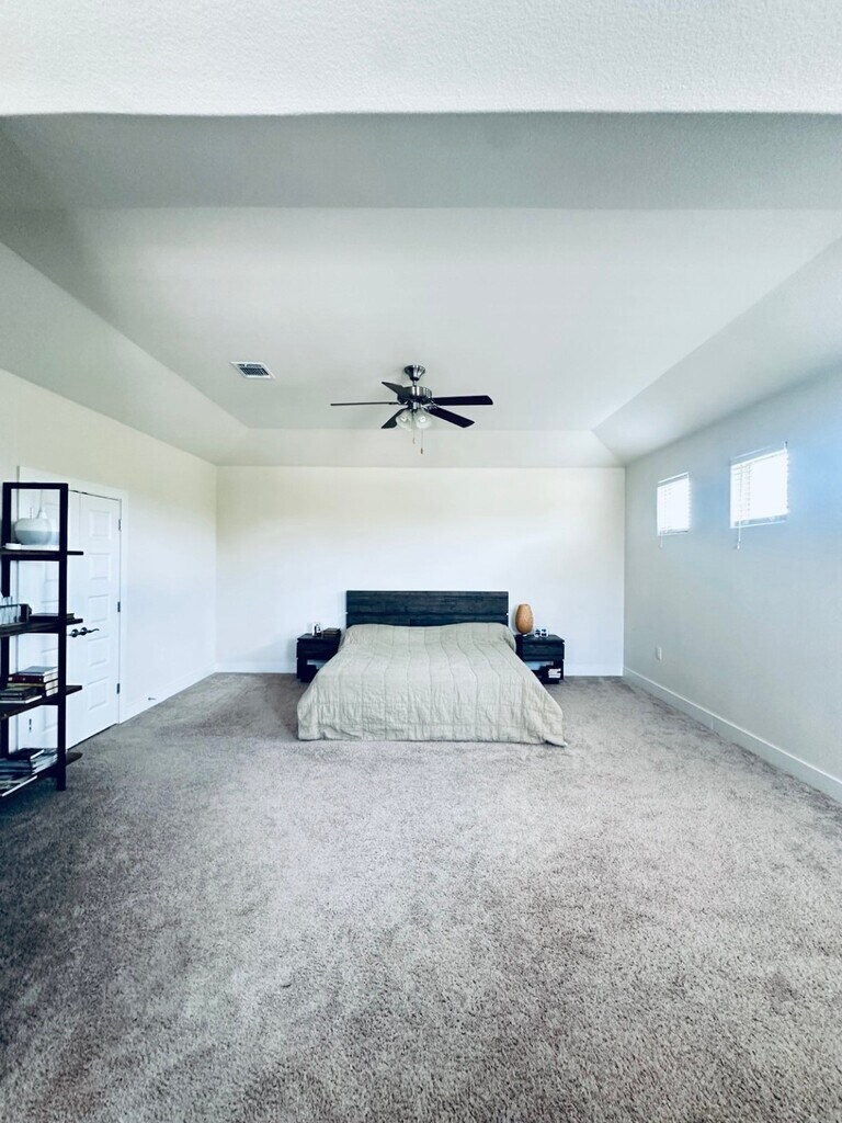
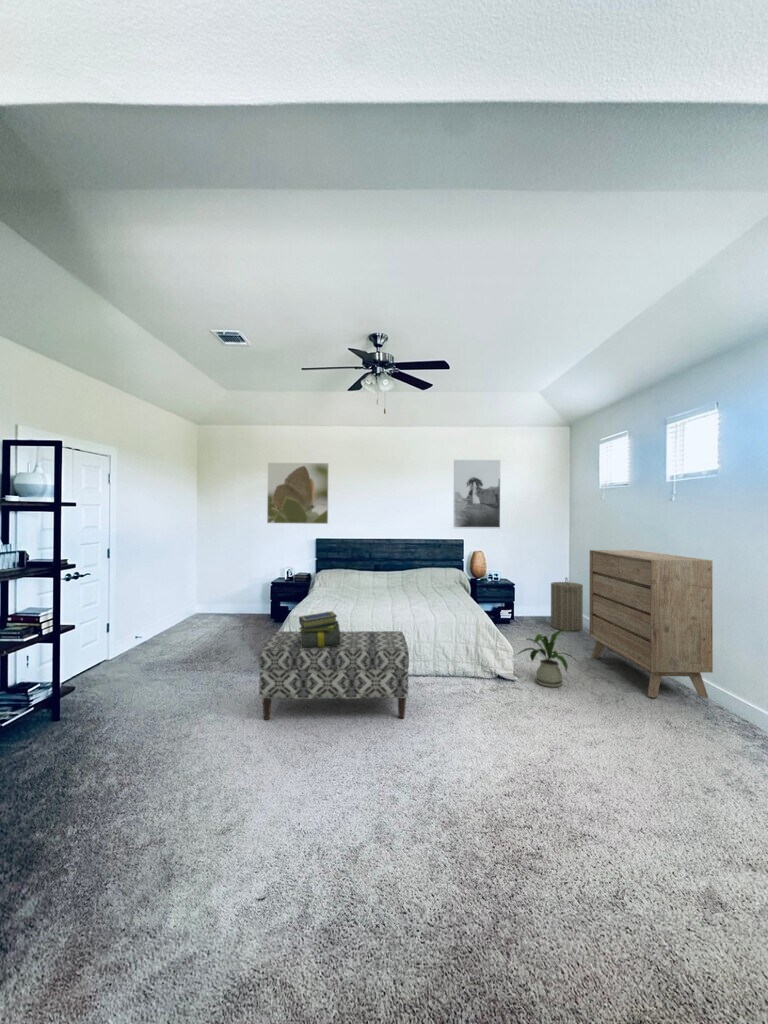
+ stack of books (319, 629)
+ house plant (545, 653)
+ bench (336, 672)
+ dresser (642, 614)
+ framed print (476, 494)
+ laundry hamper (566, 602)
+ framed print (297, 493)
